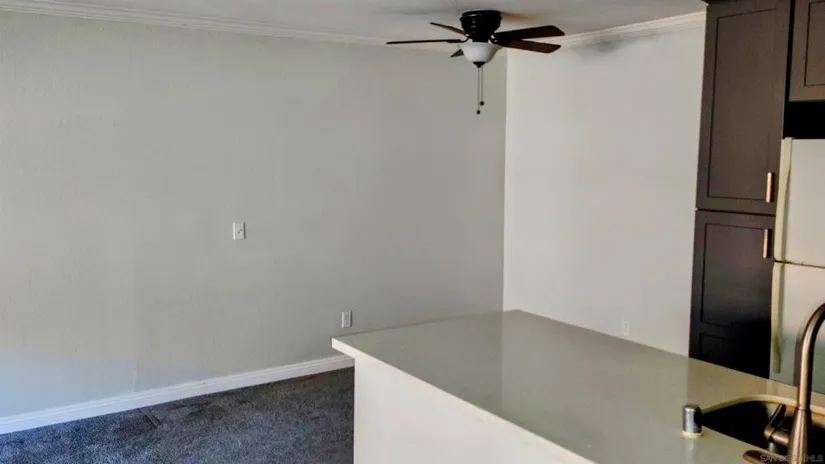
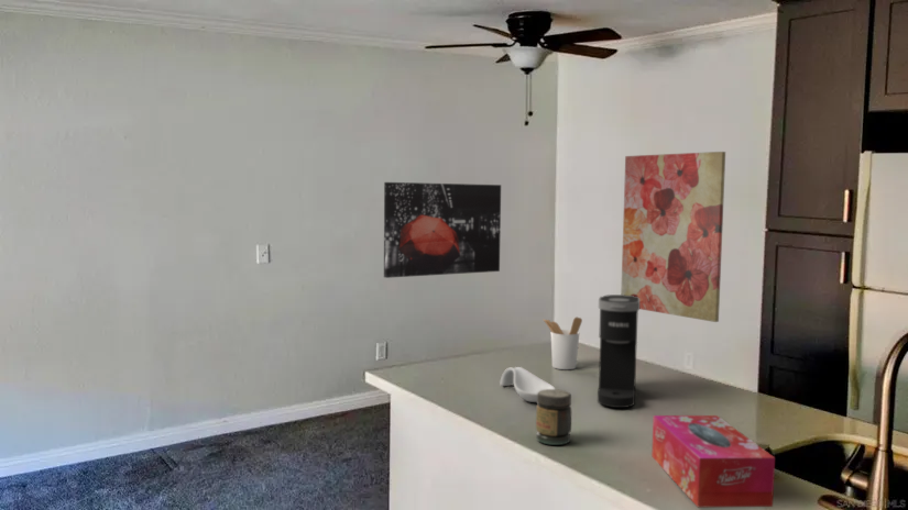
+ spoon rest (524, 382)
+ tissue box (708, 457)
+ utensil holder (560, 342)
+ jar (554, 415)
+ coffee maker (617, 346)
+ wall art (445, 229)
+ wall art (669, 234)
